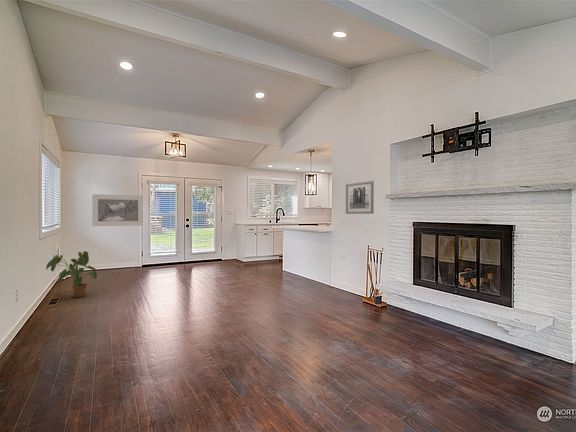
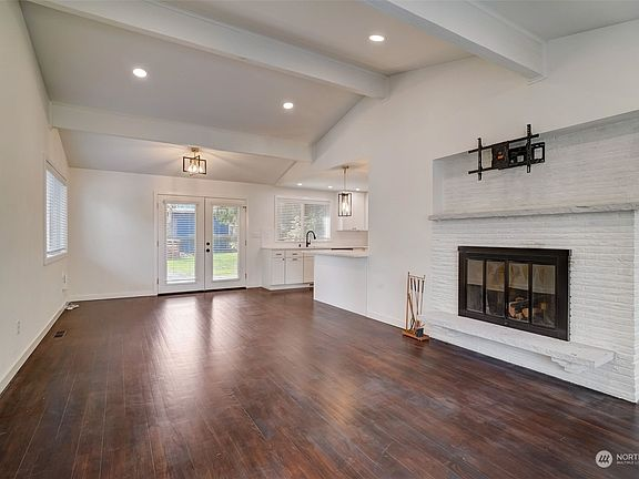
- house plant (73, 273)
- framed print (118, 210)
- wall art (358, 198)
